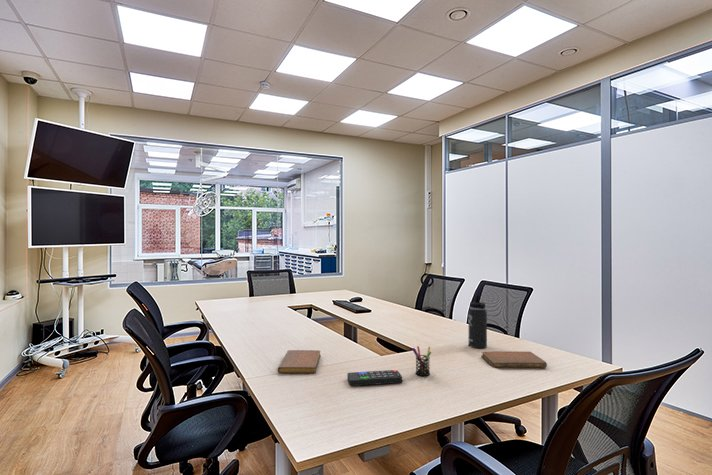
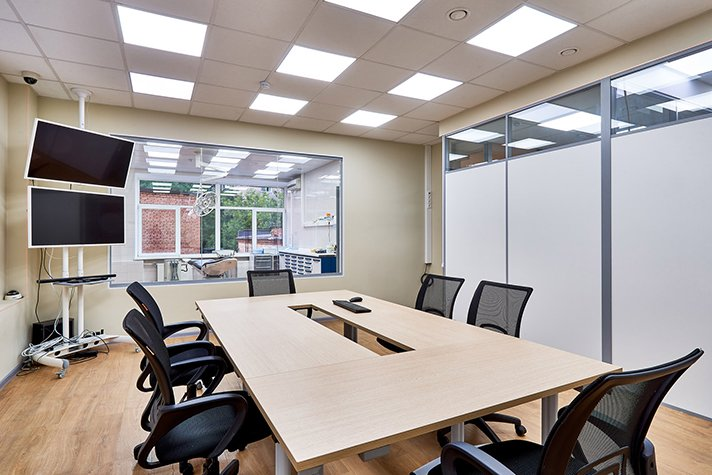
- notebook (512, 359)
- remote control (374, 377)
- notebook (300, 360)
- thermos bottle (478, 320)
- pen holder (423, 359)
